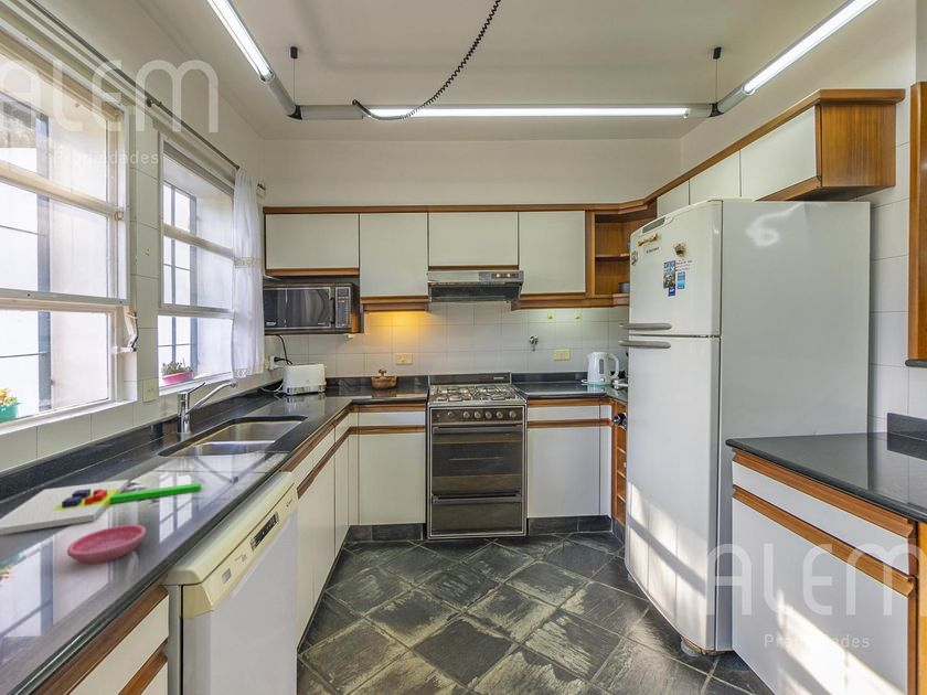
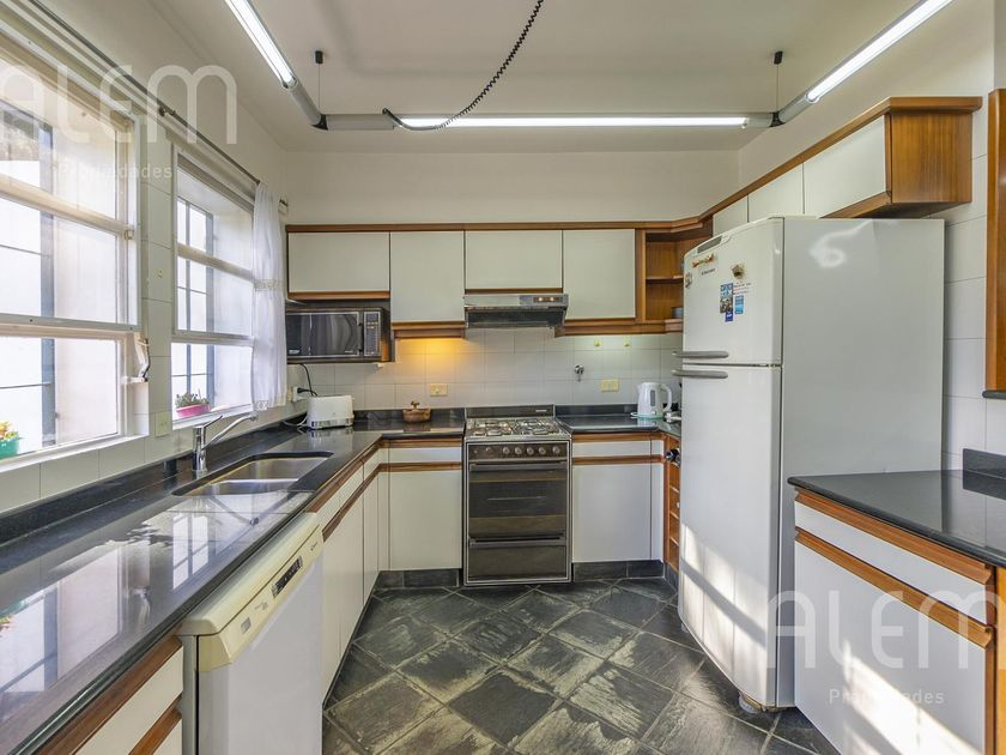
- chopping board (116, 494)
- saucer (108, 544)
